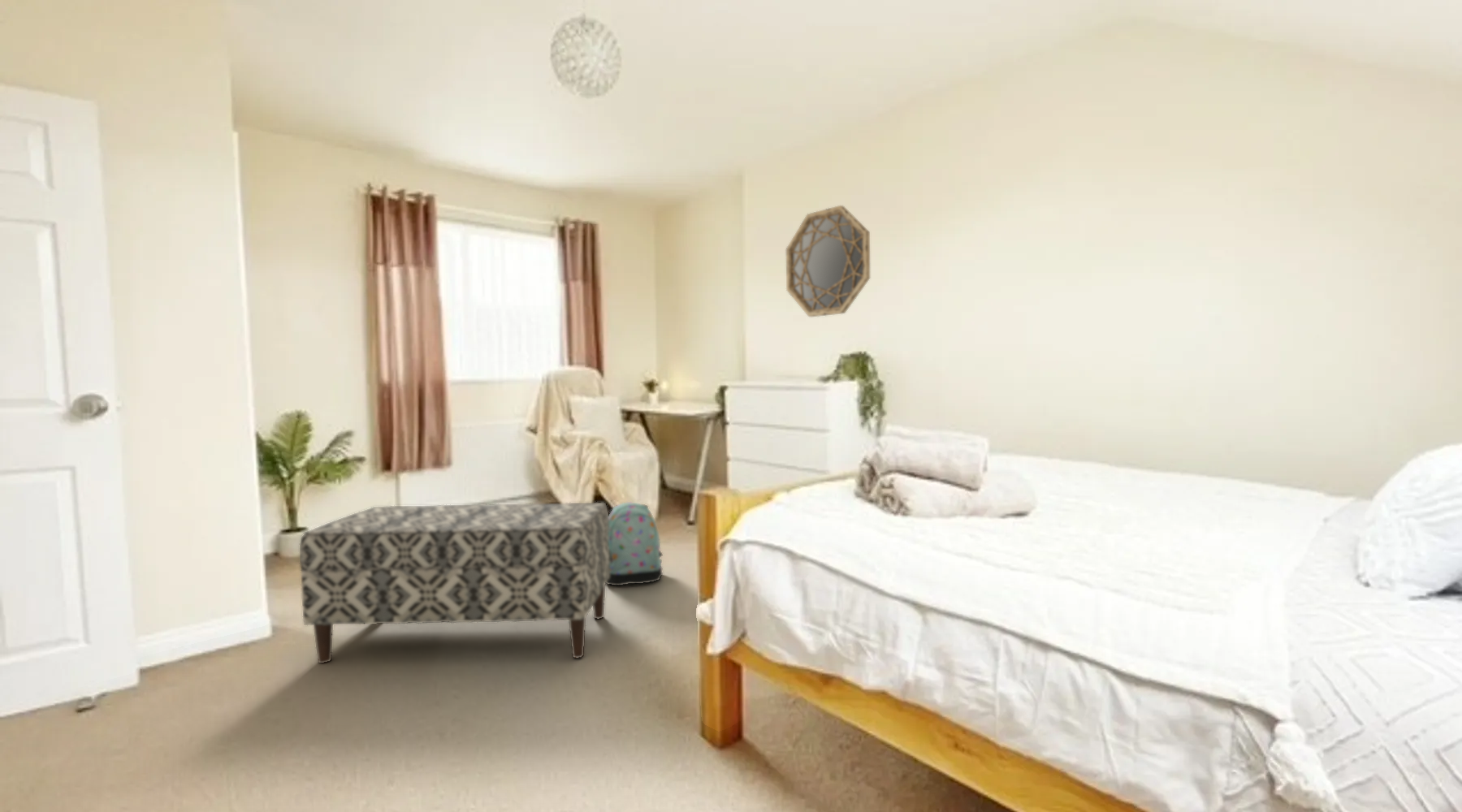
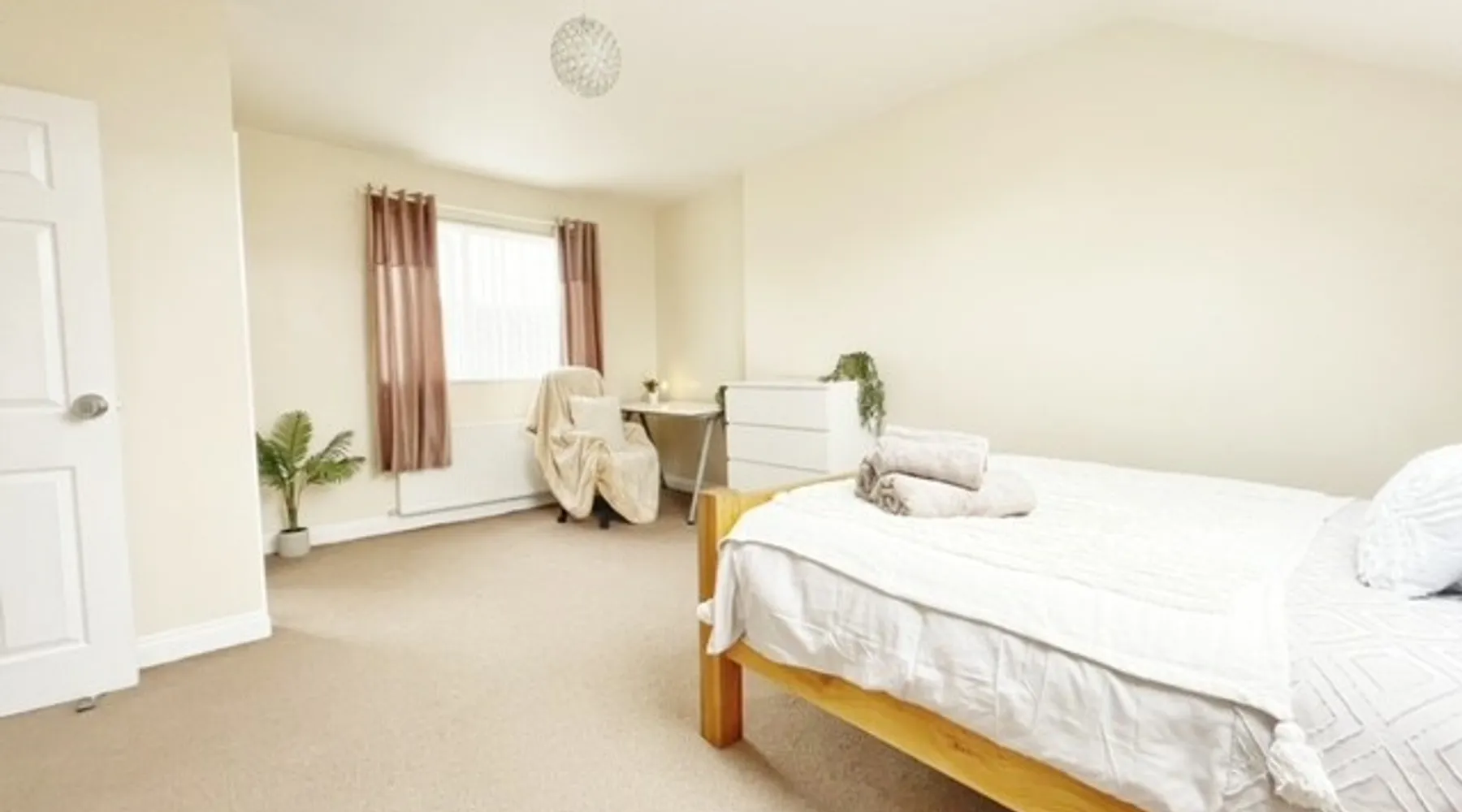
- backpack (634, 542)
- home mirror (825, 262)
- bench (469, 577)
